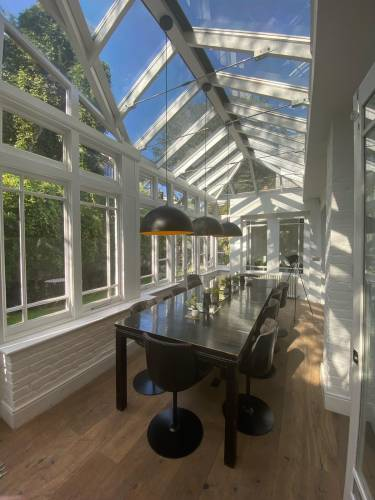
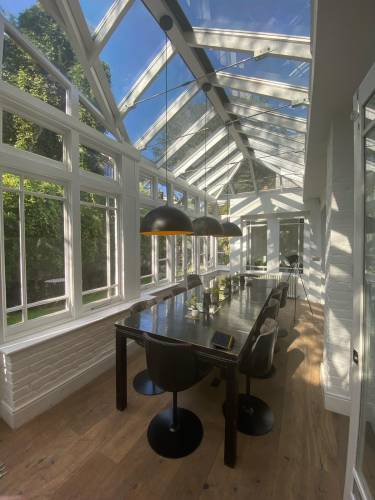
+ notepad (222, 339)
